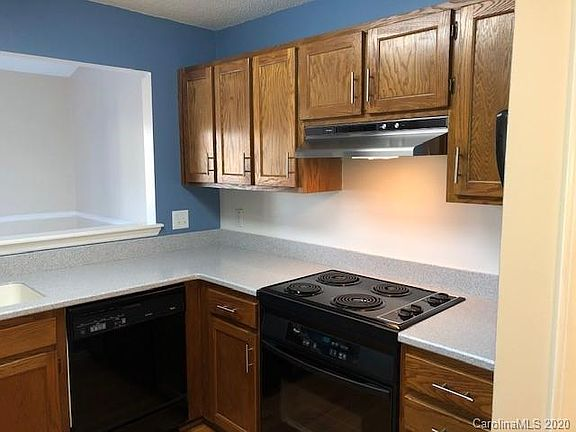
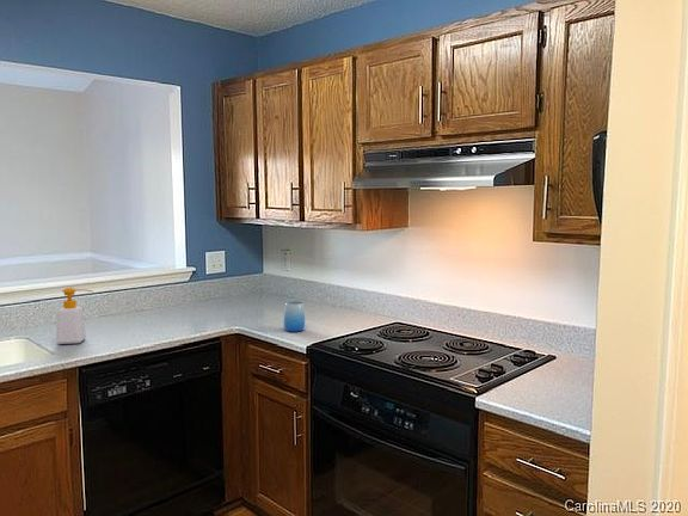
+ cup (294, 315)
+ soap bottle (75, 314)
